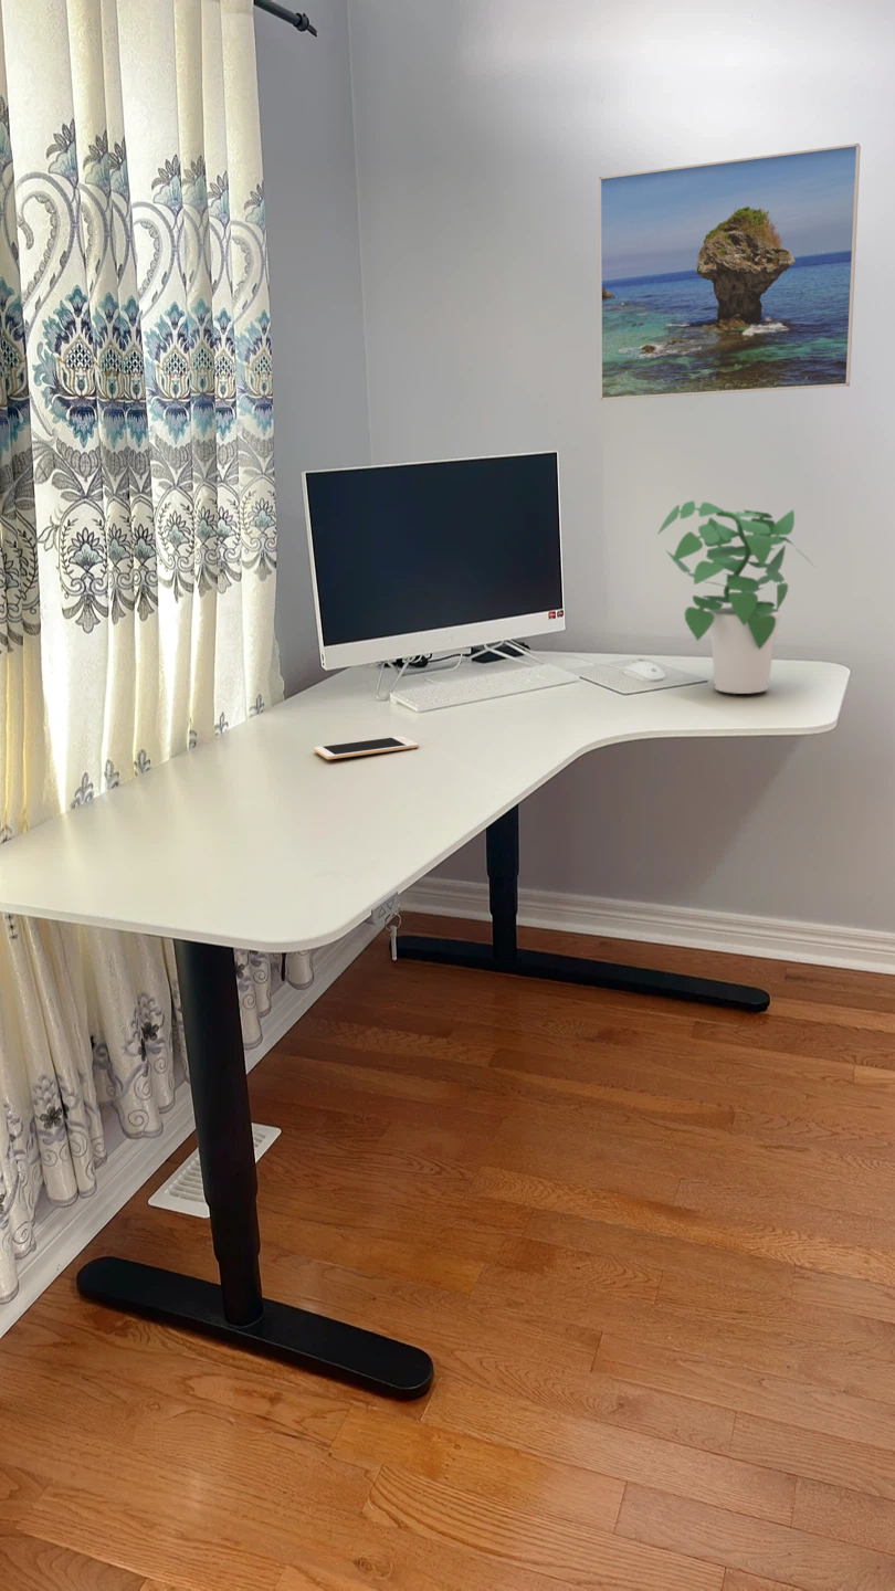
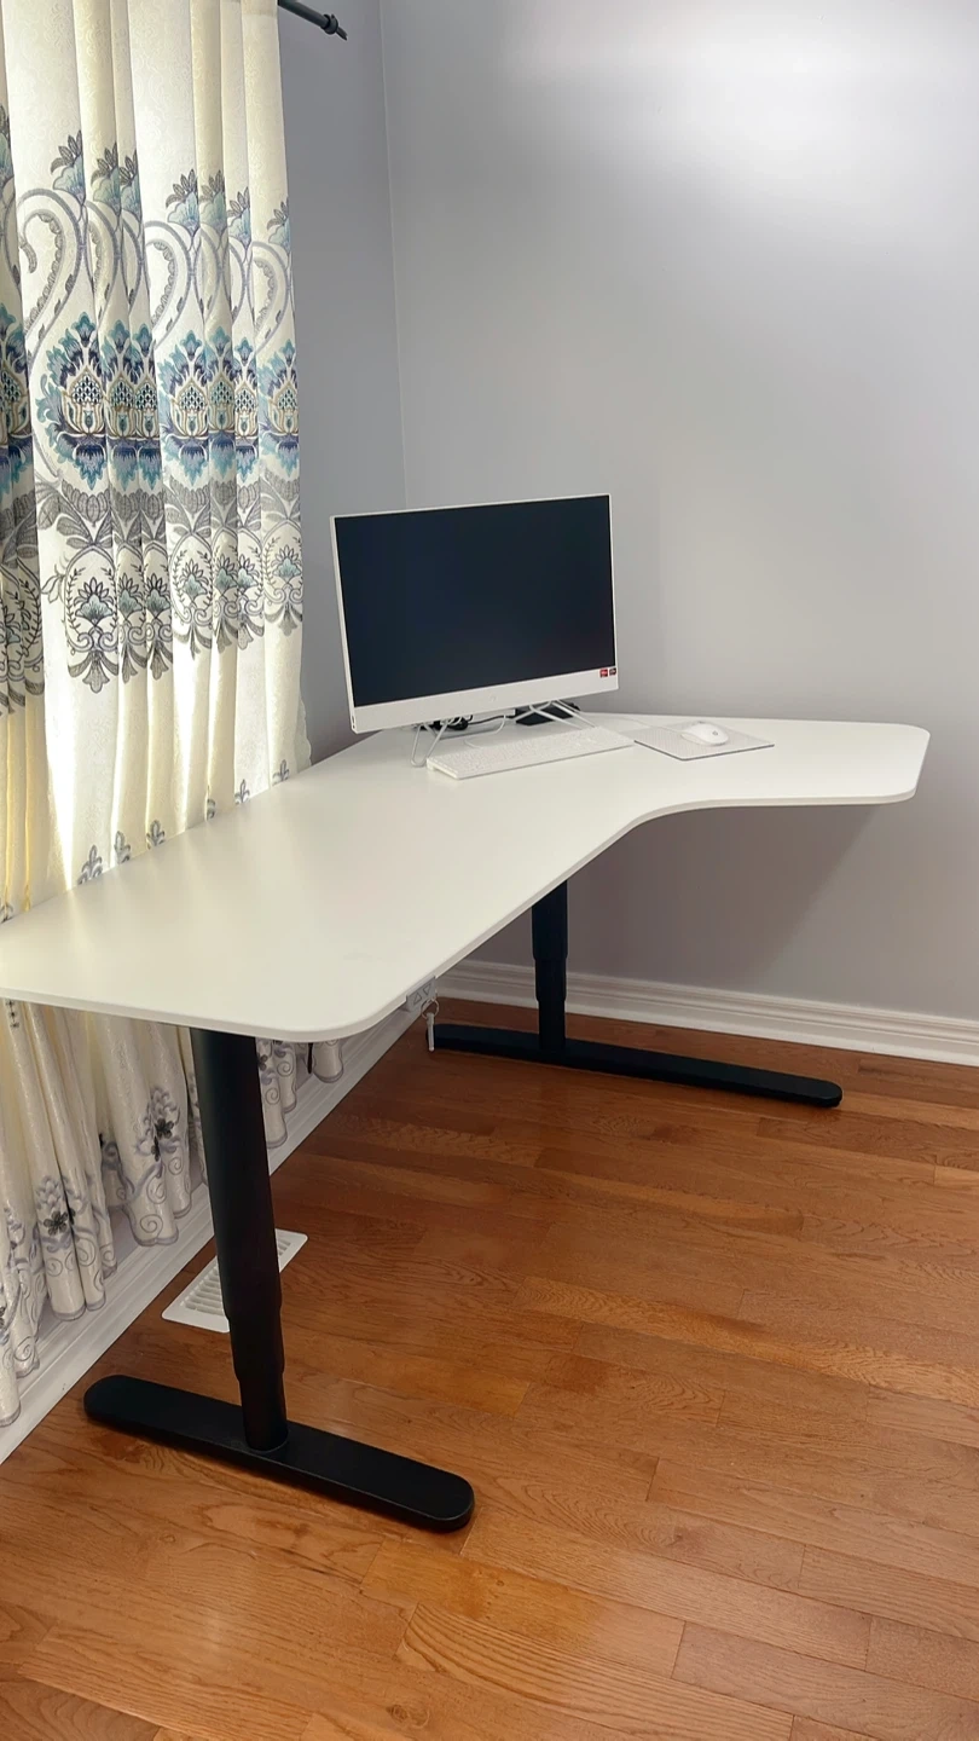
- cell phone (366, 747)
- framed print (723, 280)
- potted plant (731, 596)
